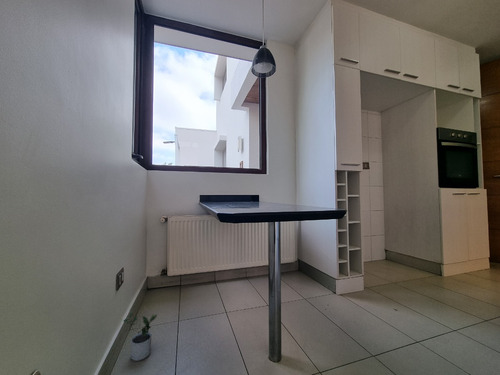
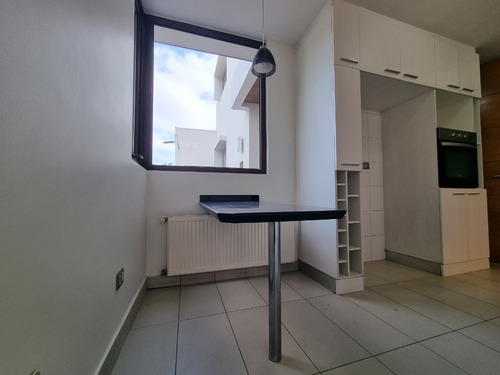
- potted plant (140, 334)
